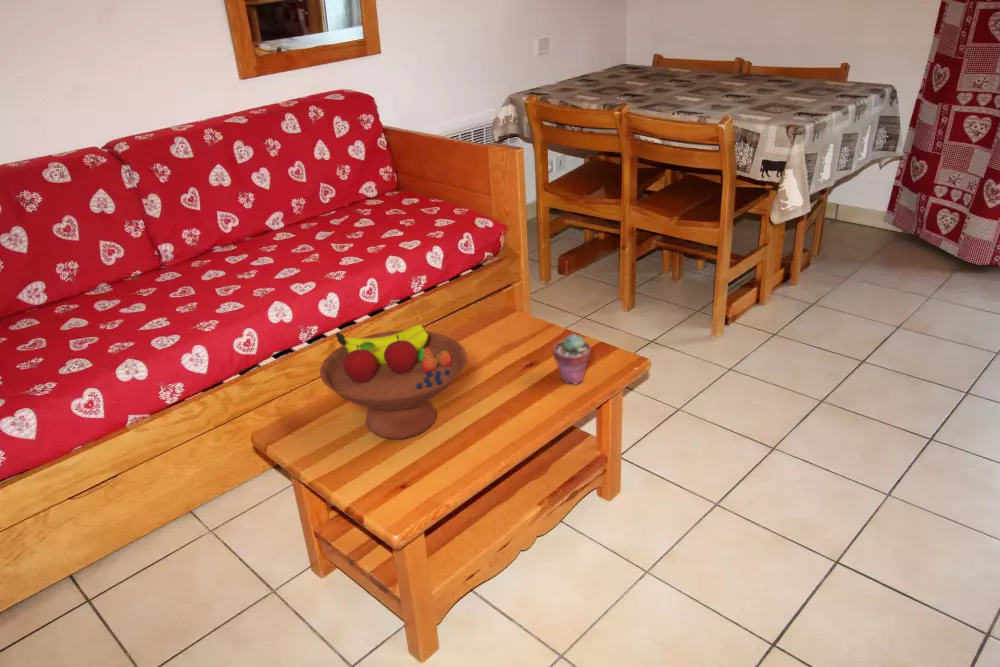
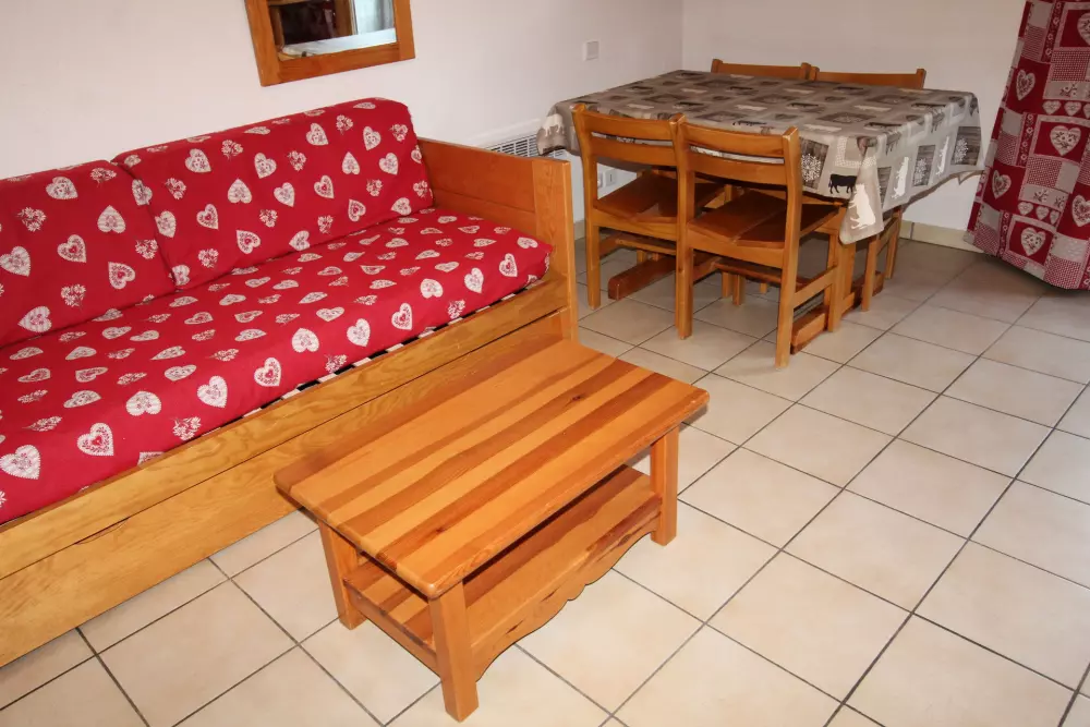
- potted succulent (572, 356)
- fruit bowl (396, 380)
